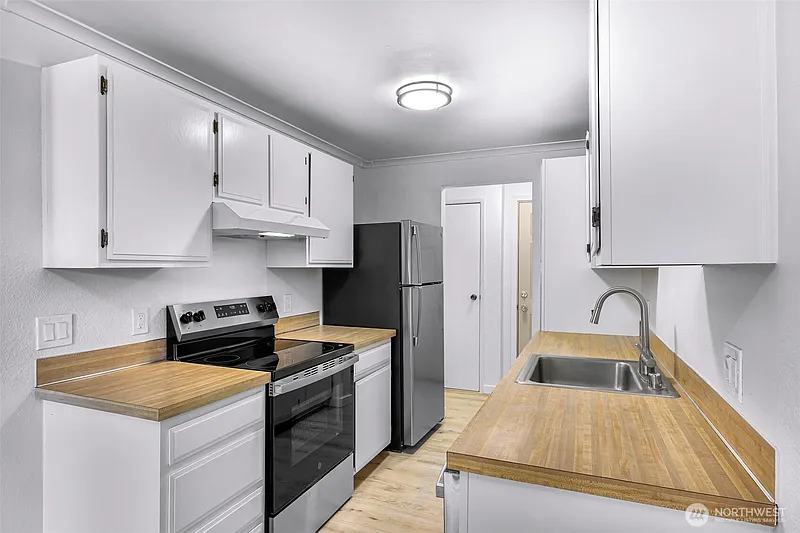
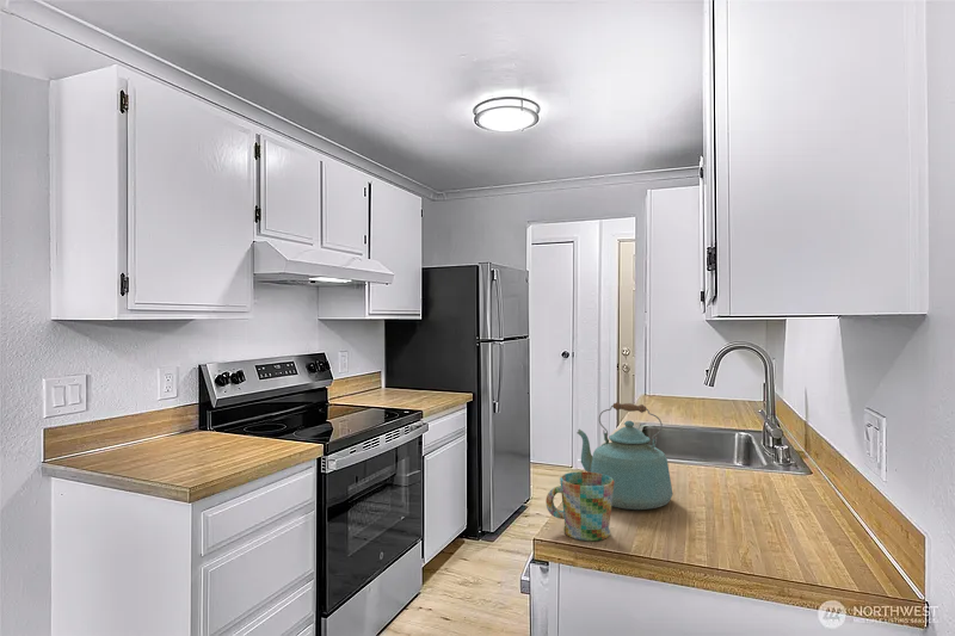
+ kettle (621, 450)
+ mug (579, 505)
